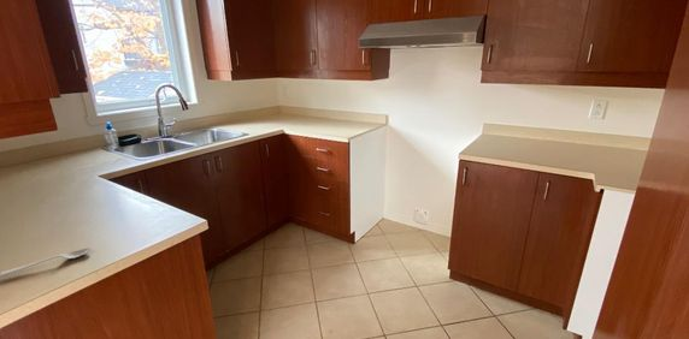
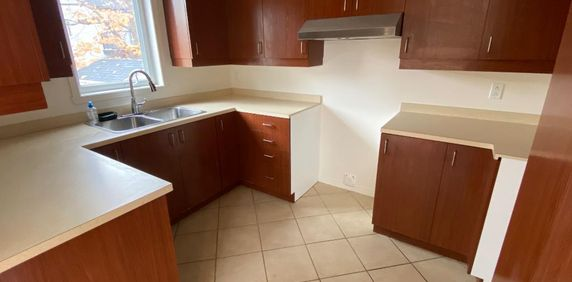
- spoon (43, 261)
